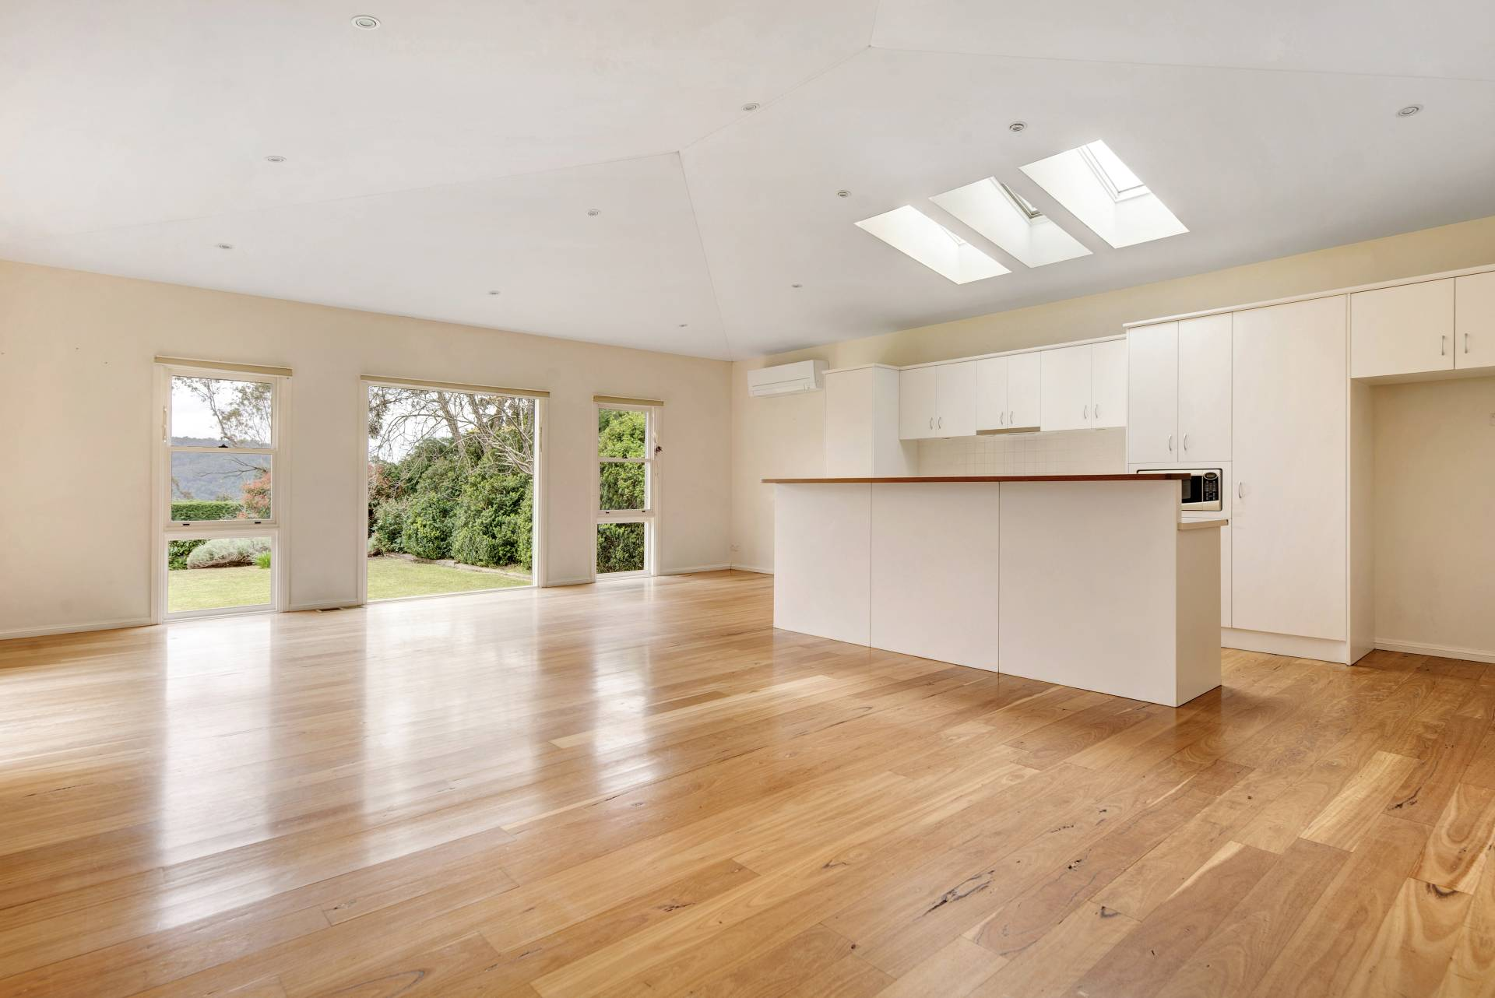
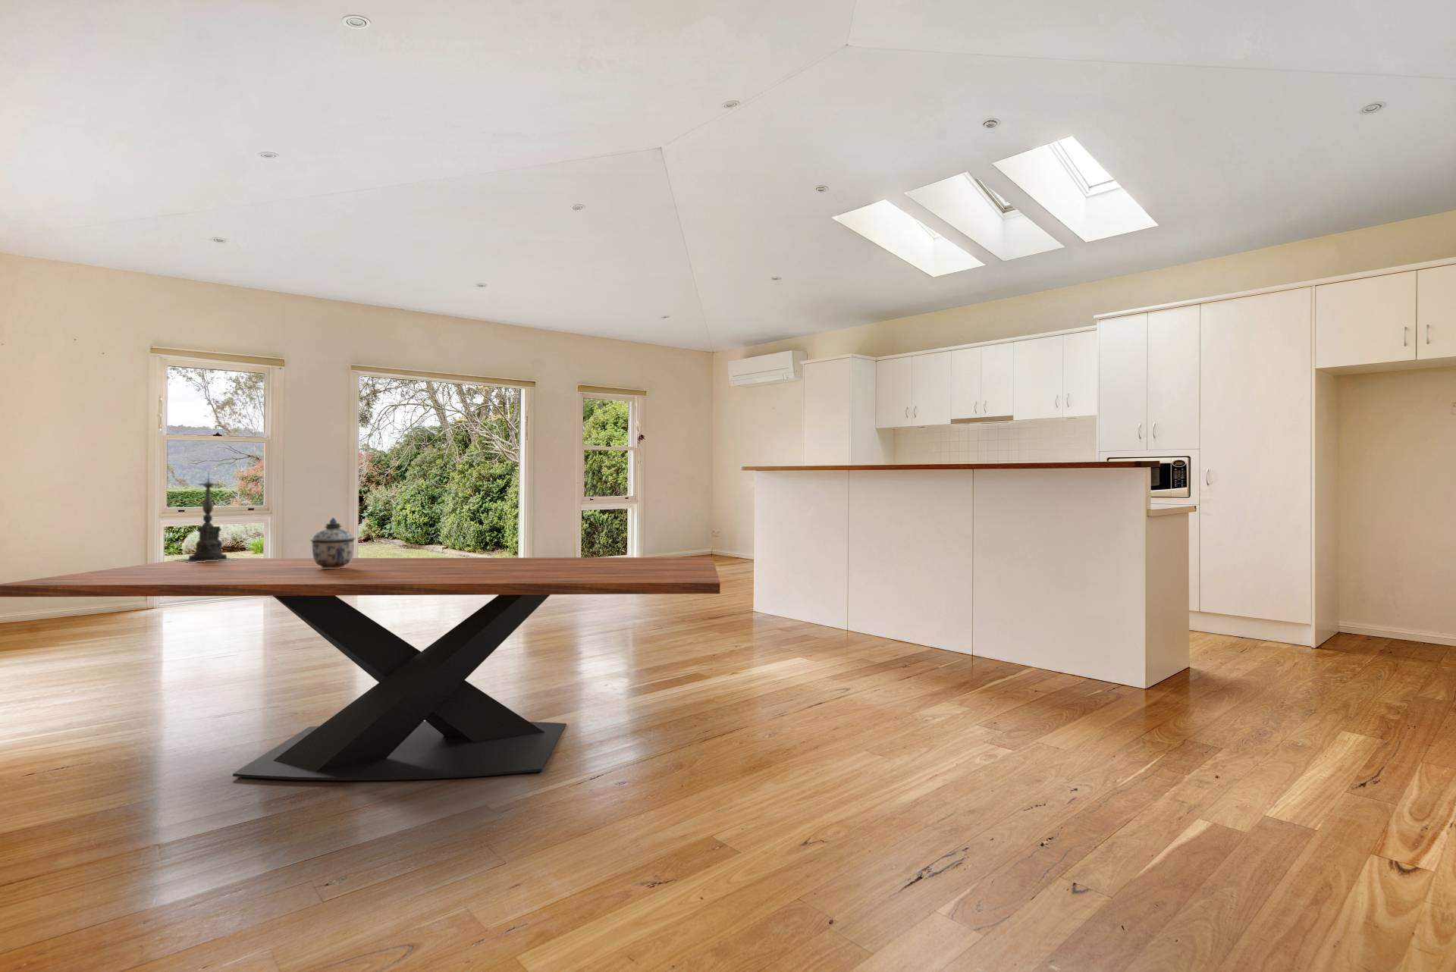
+ dining table (417, 658)
+ lidded jar (333, 542)
+ candle holder (206, 515)
